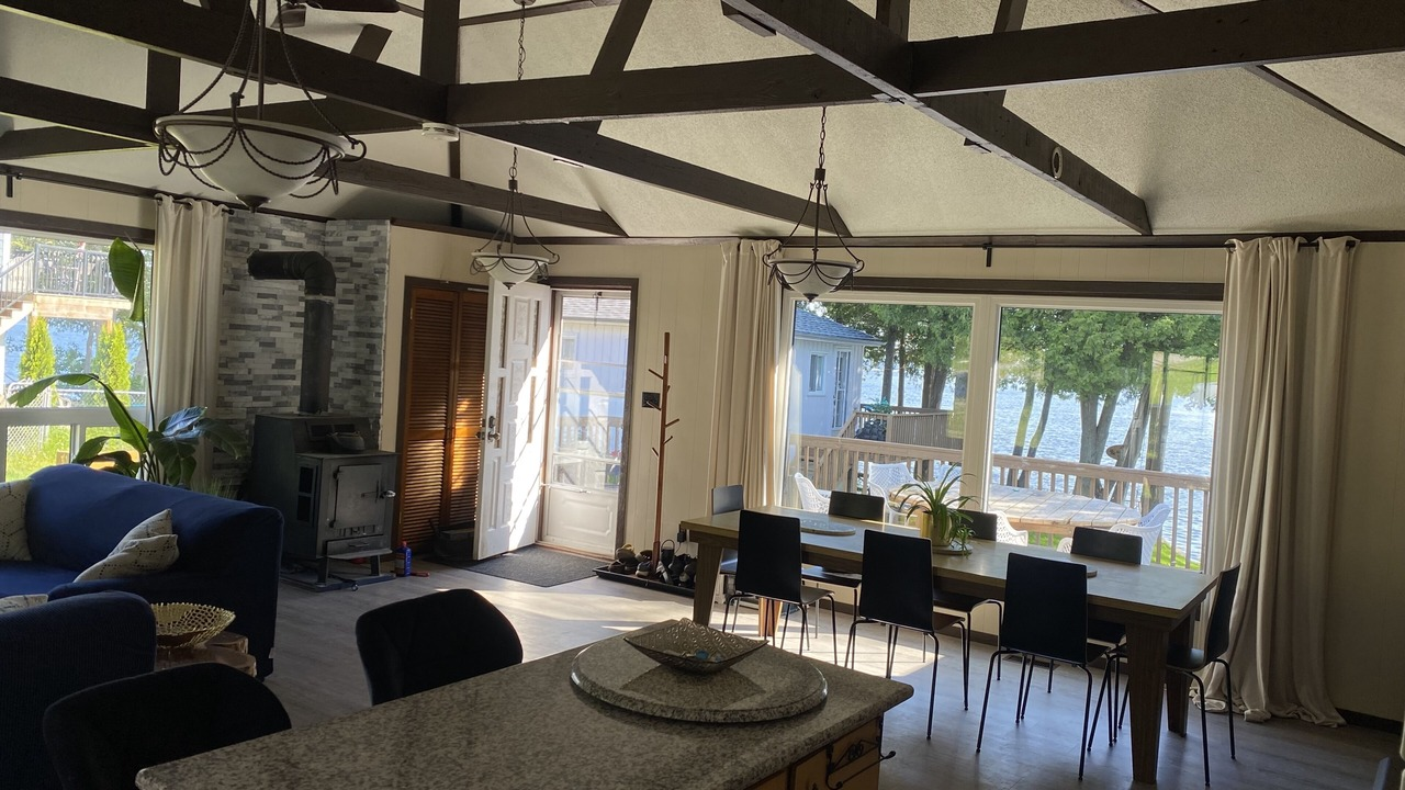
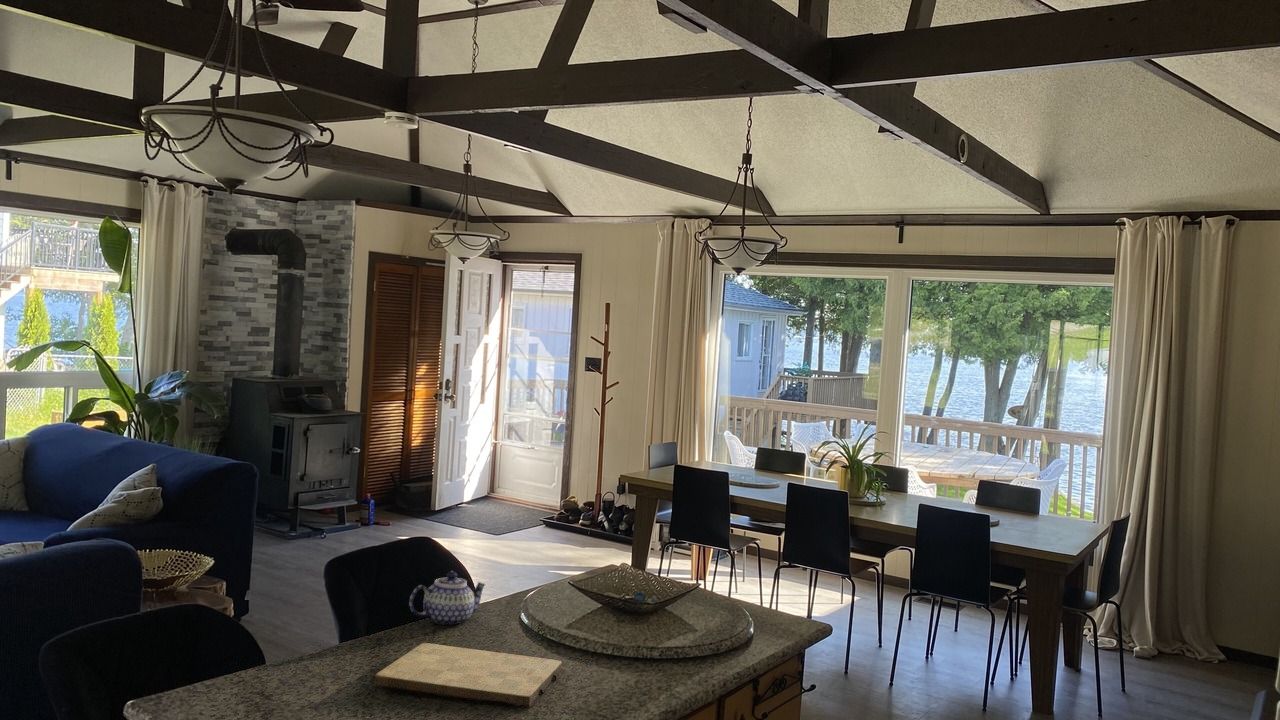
+ teapot (448, 595)
+ cutting board (472, 672)
